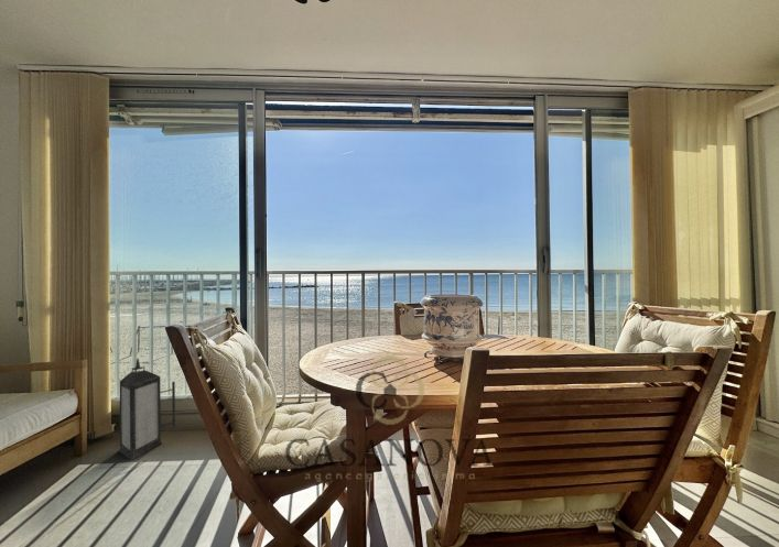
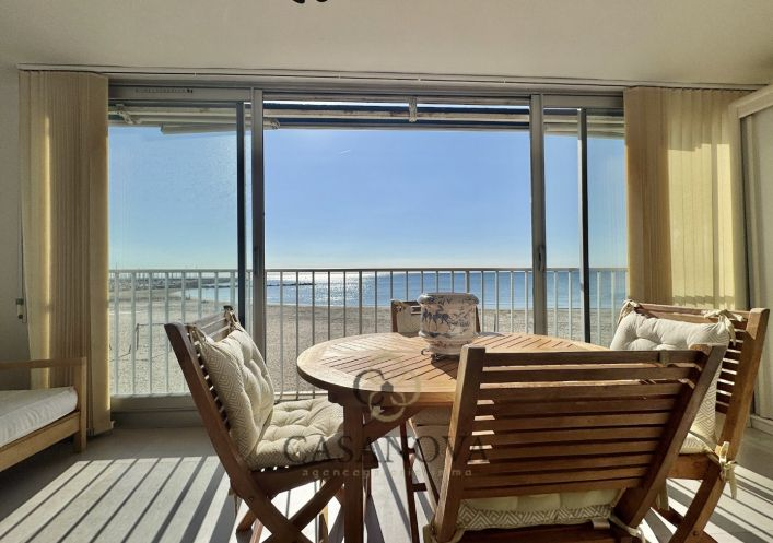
- lantern (142, 403)
